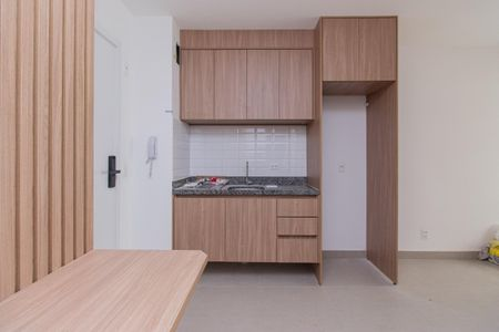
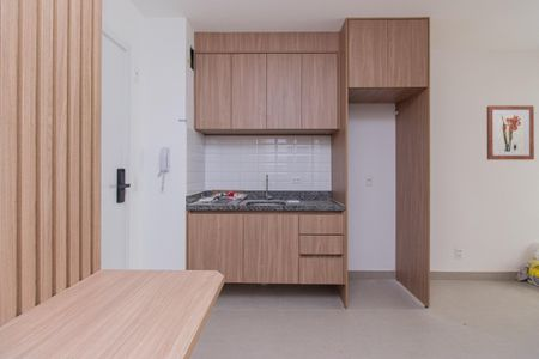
+ wall art (510, 133)
